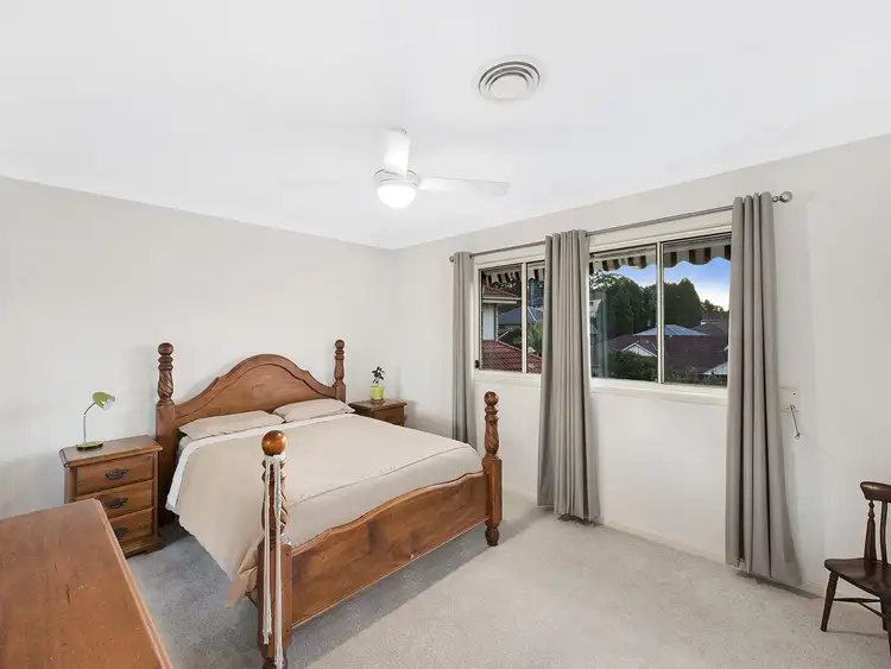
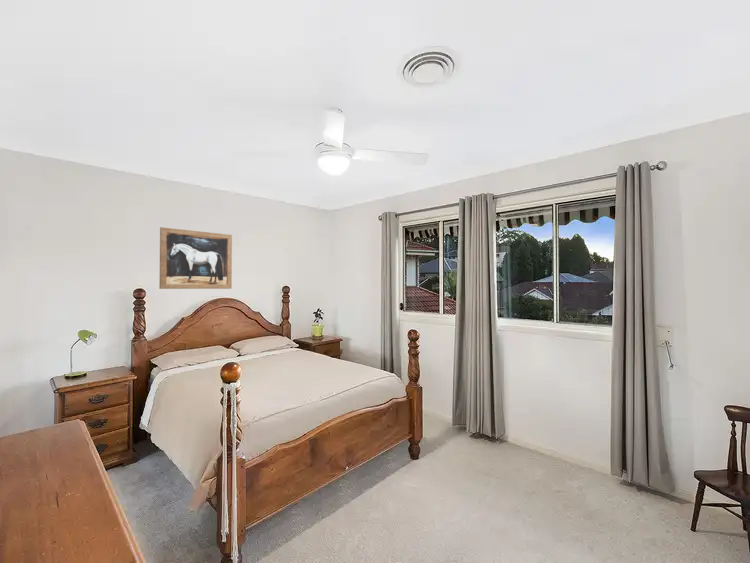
+ wall art (198, 260)
